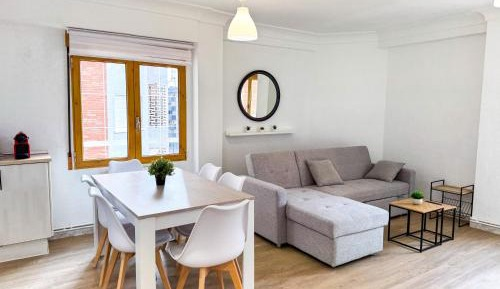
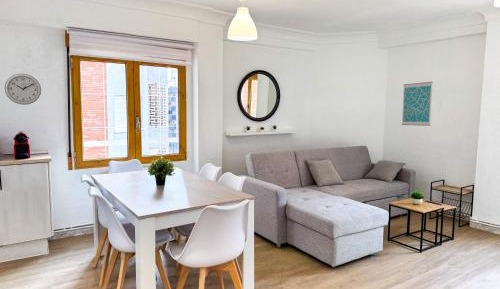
+ wall art (416, 104)
+ wall clock (23, 89)
